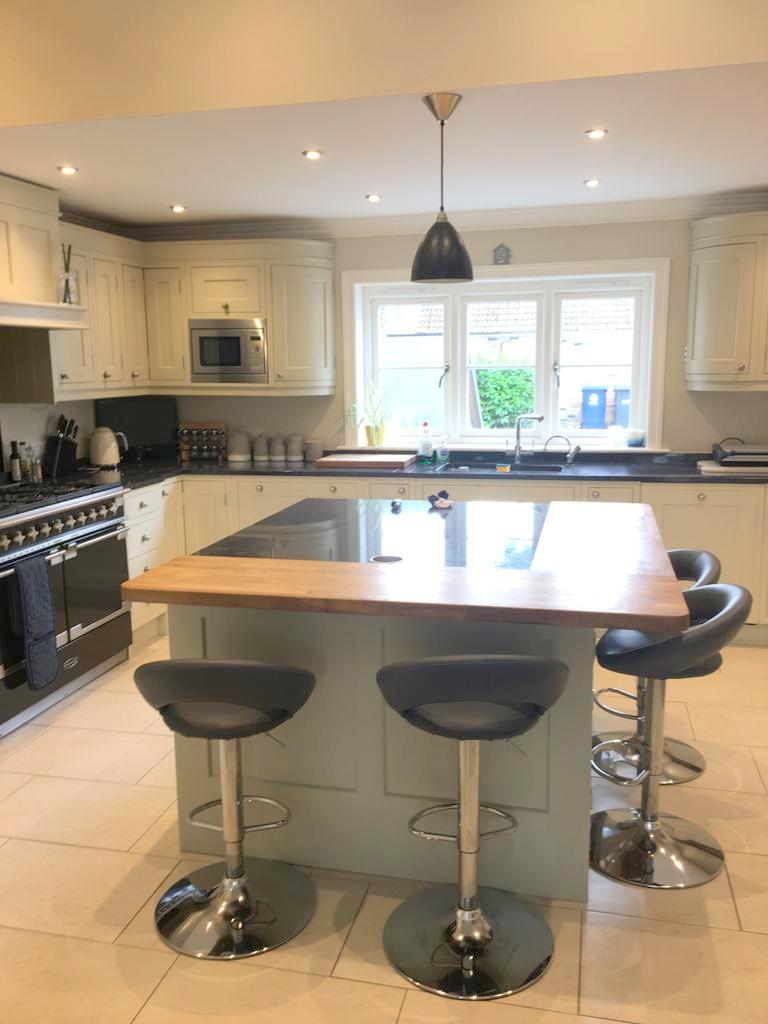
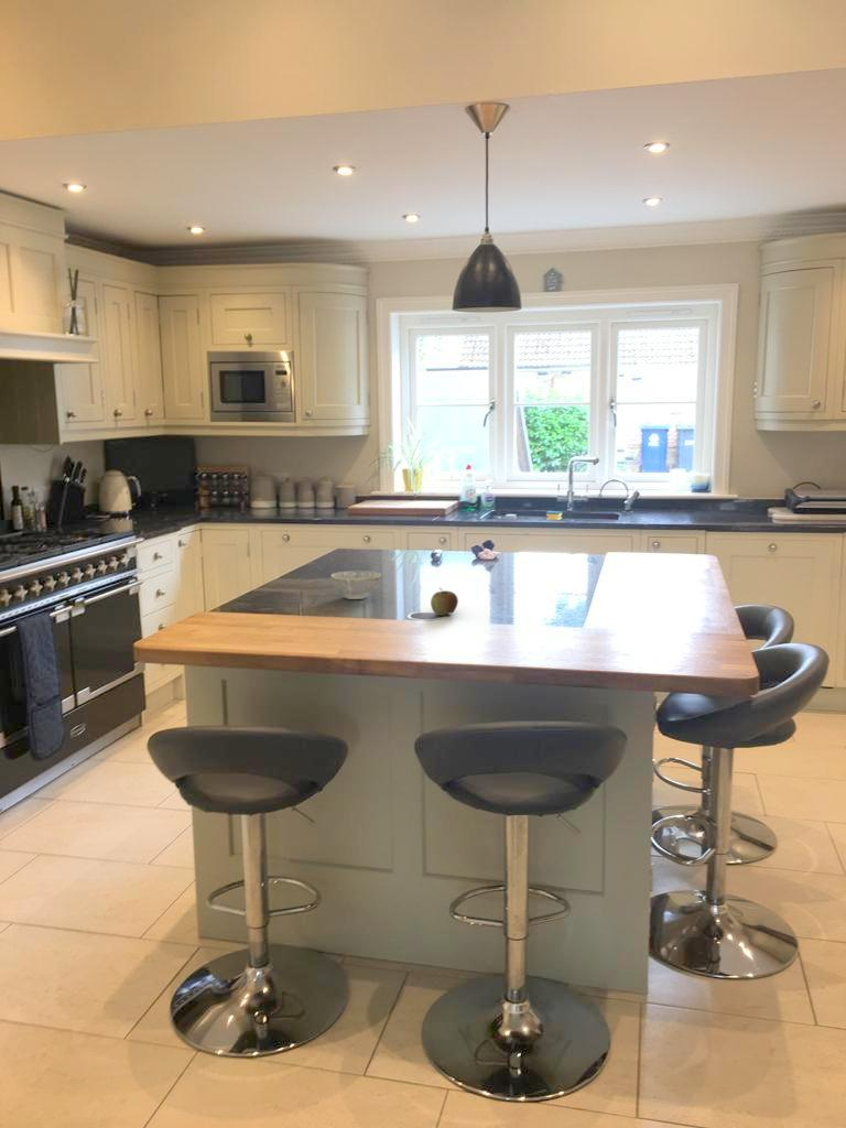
+ bowl (356, 585)
+ apple (444, 600)
